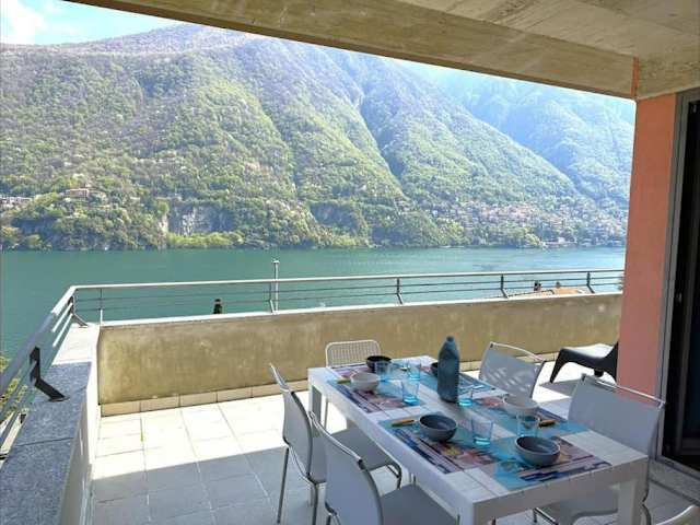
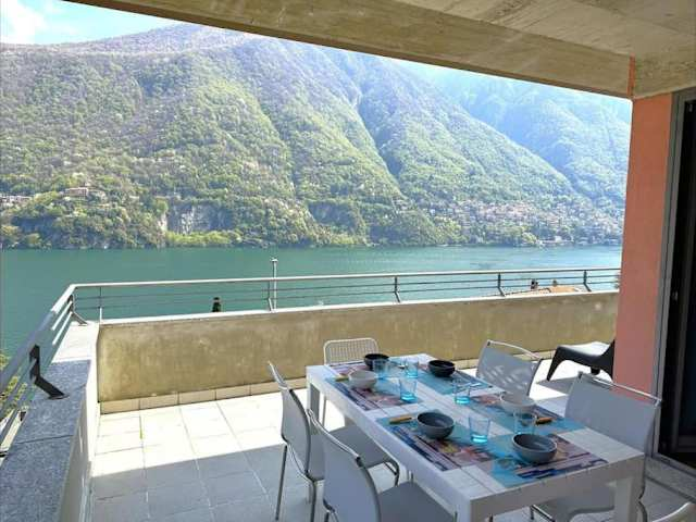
- bottle (447, 368)
